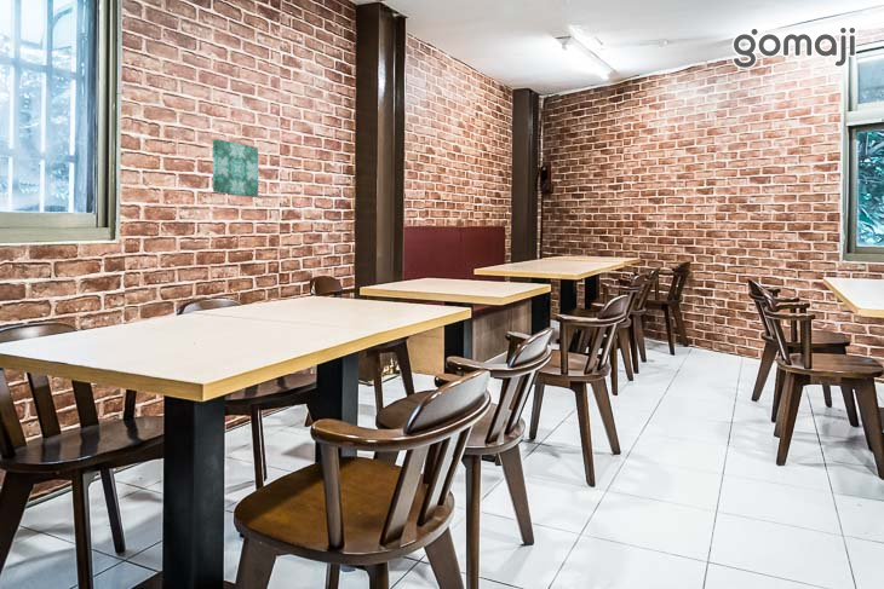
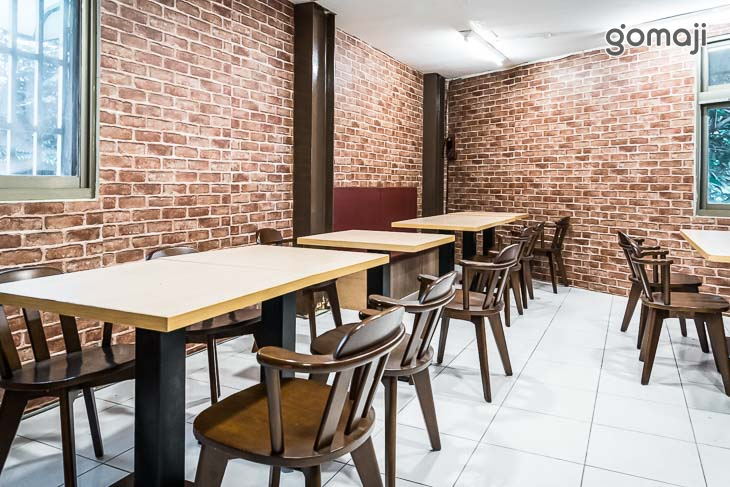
- wall art (236, 168)
